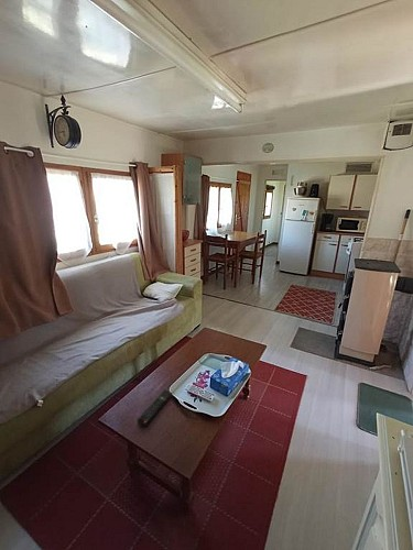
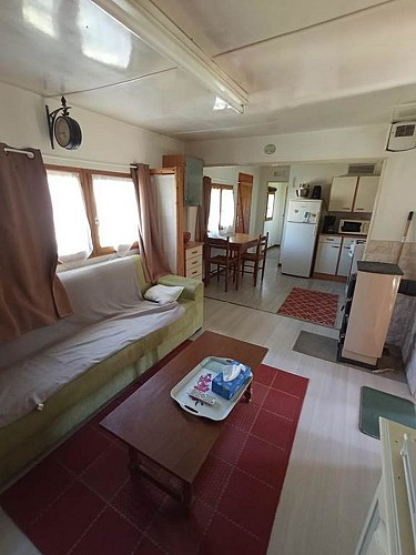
- remote control (155, 407)
